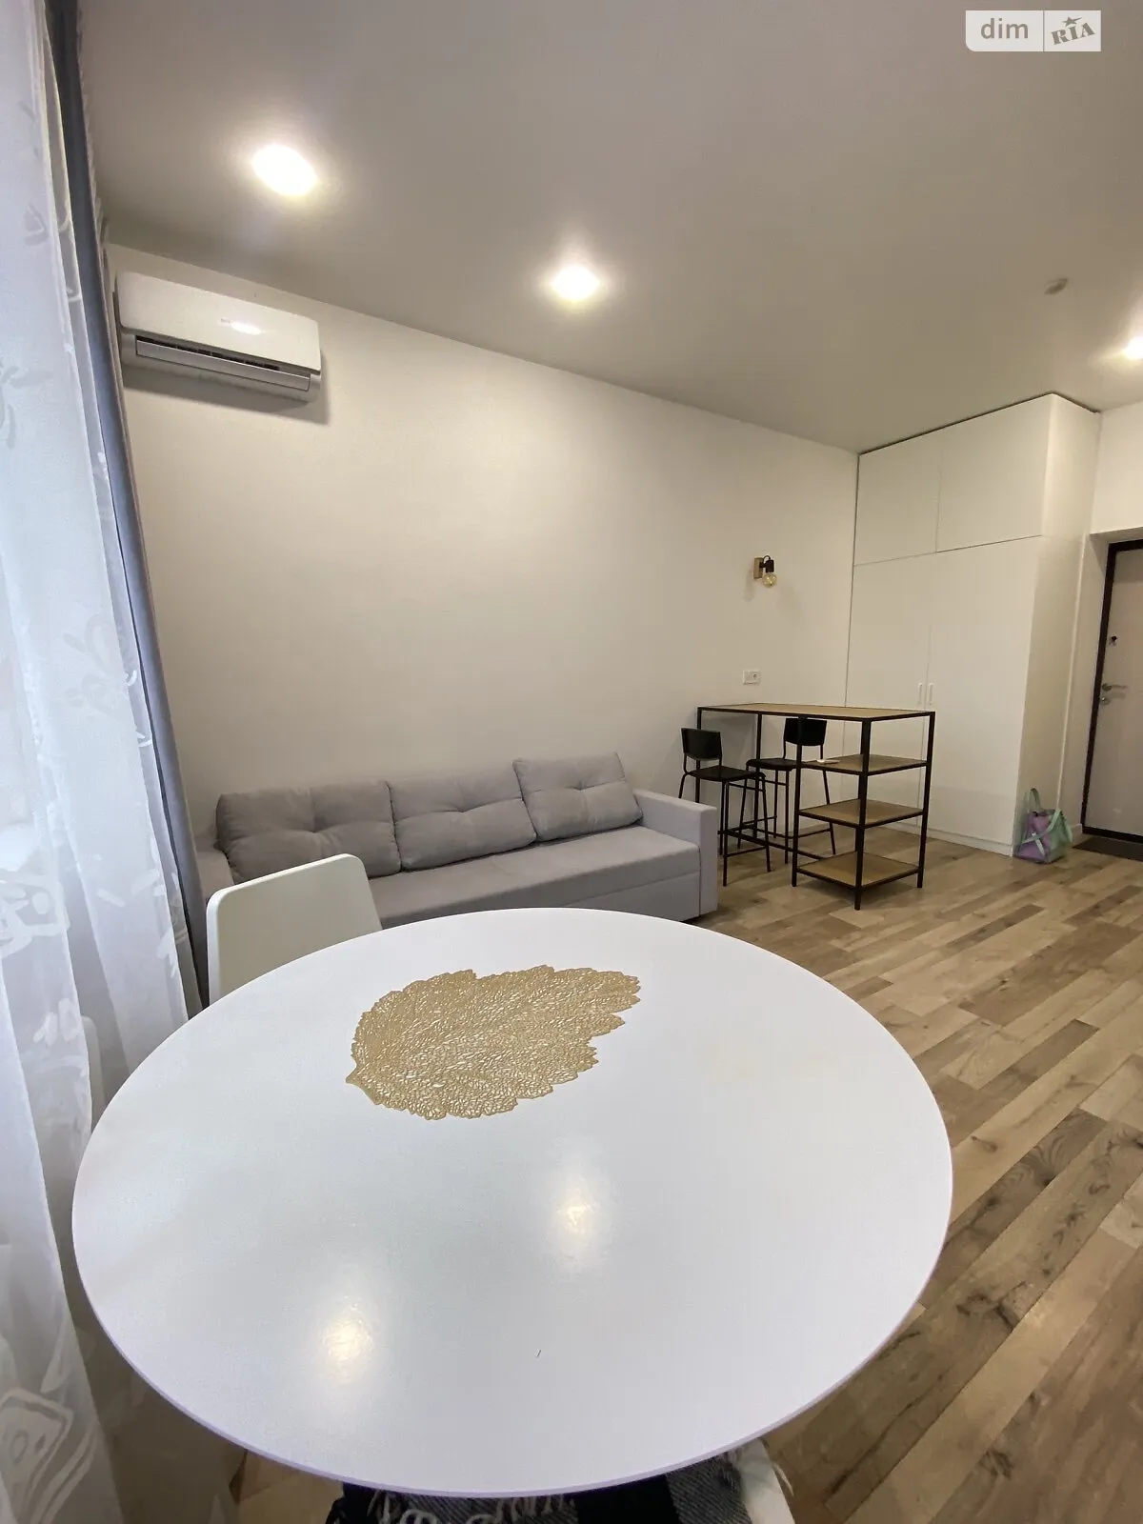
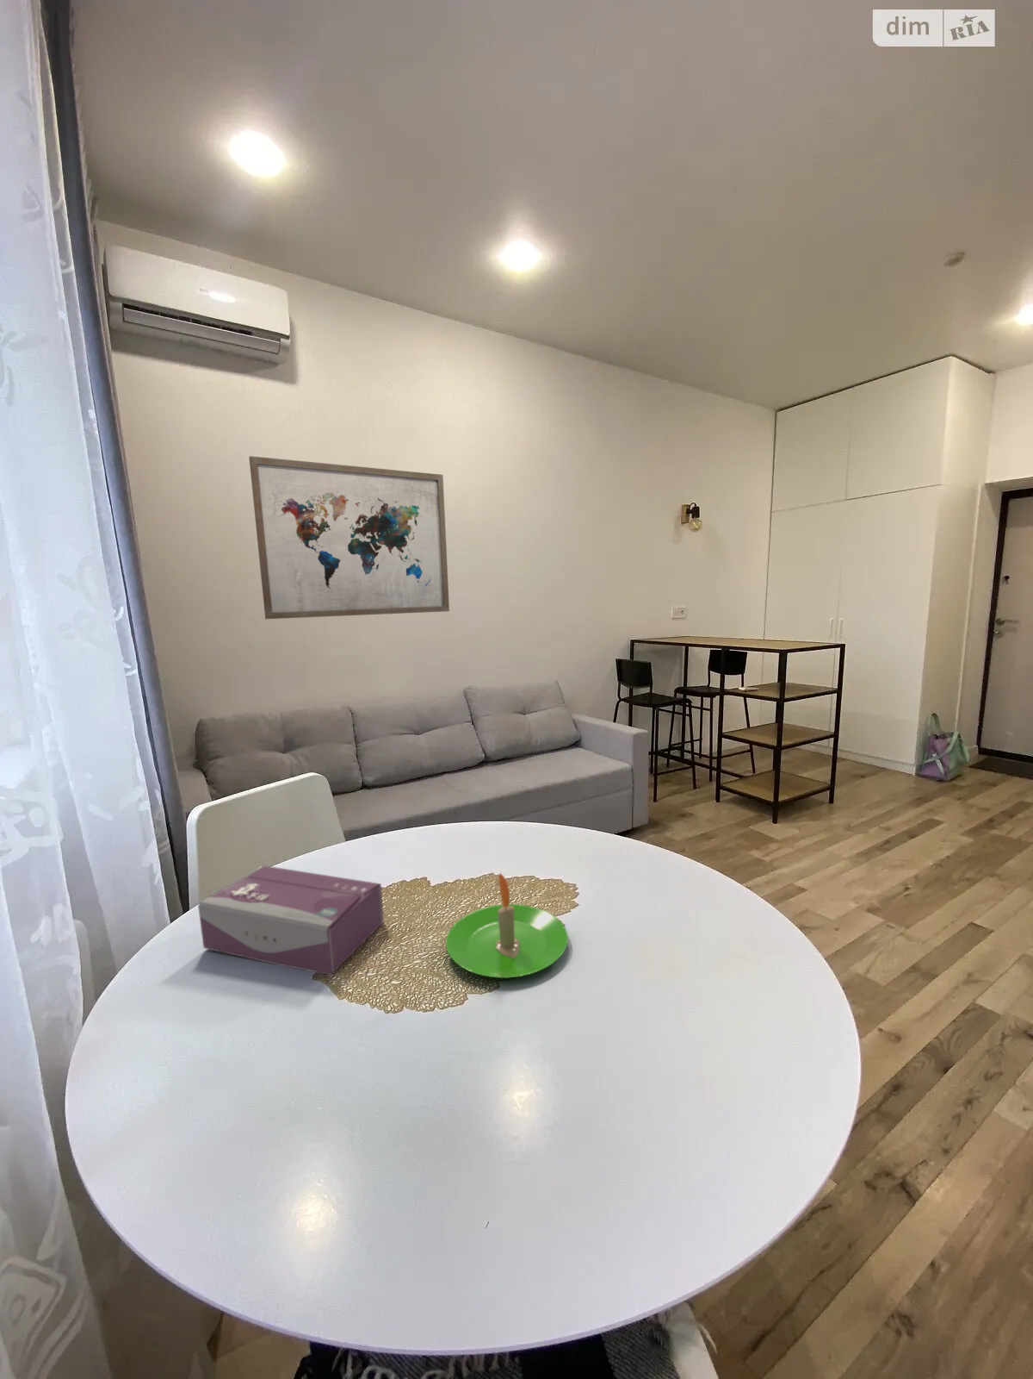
+ candle (506, 909)
+ wall art (359, 542)
+ tissue box (294, 913)
